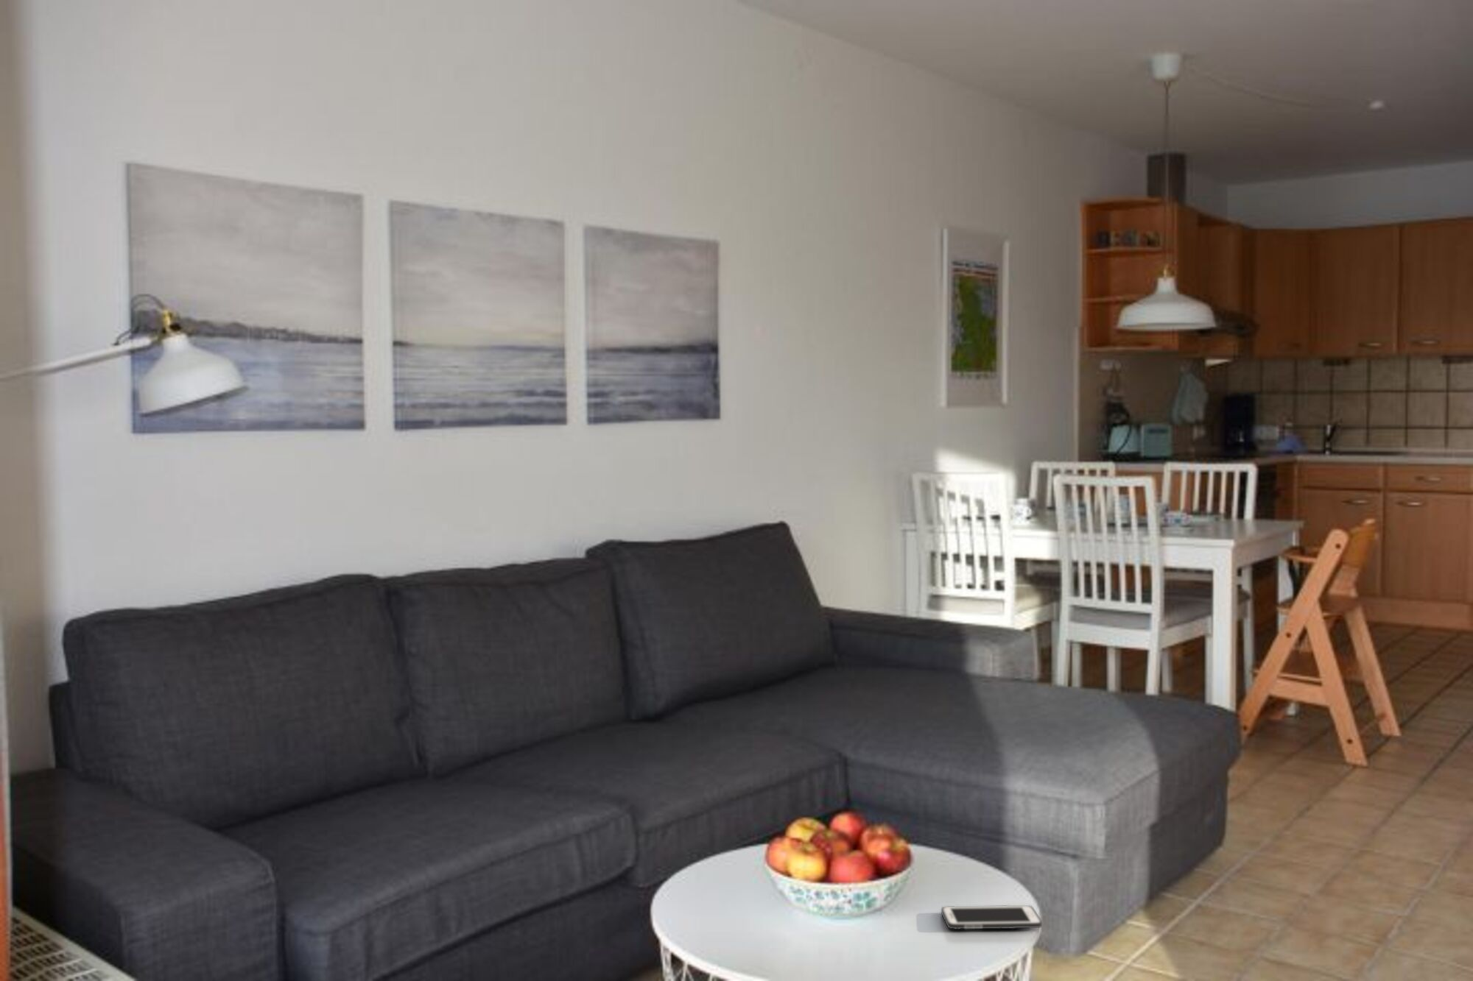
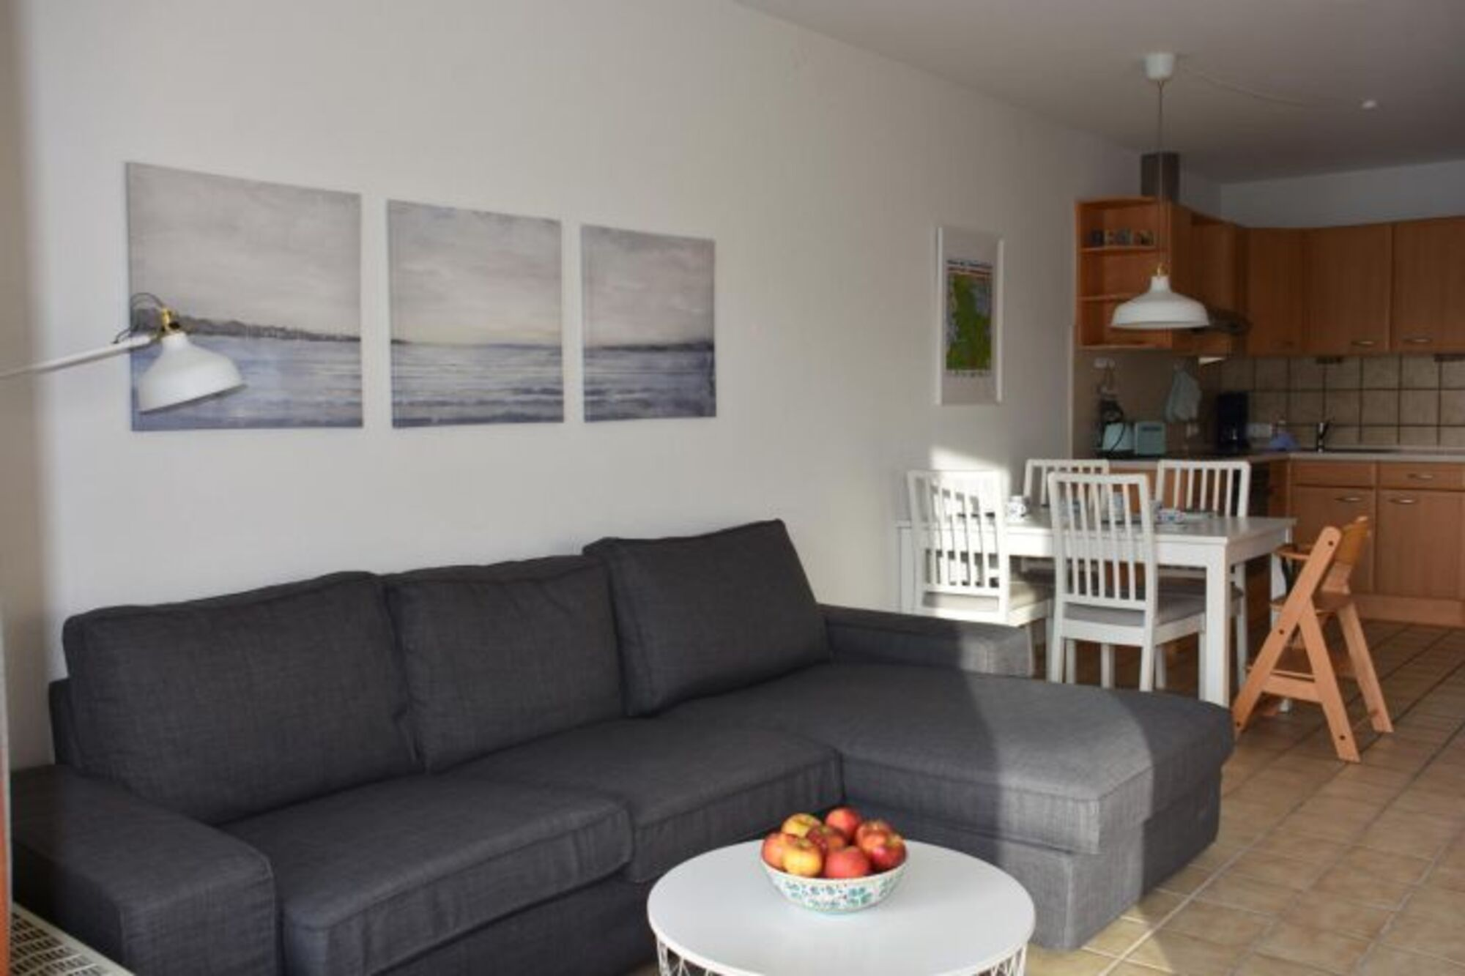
- cell phone (991, 917)
